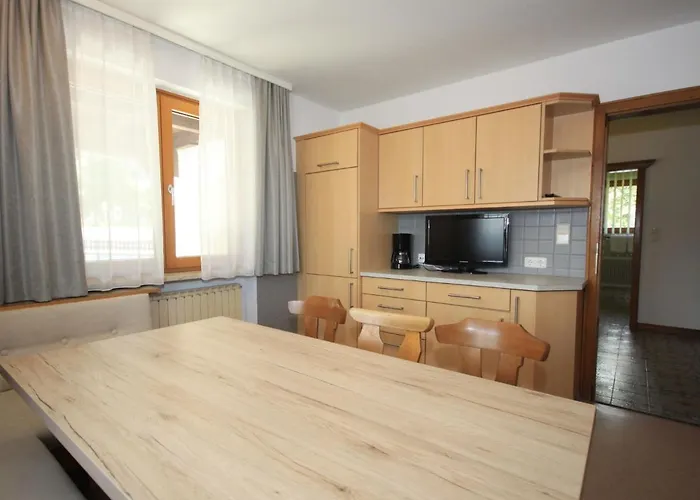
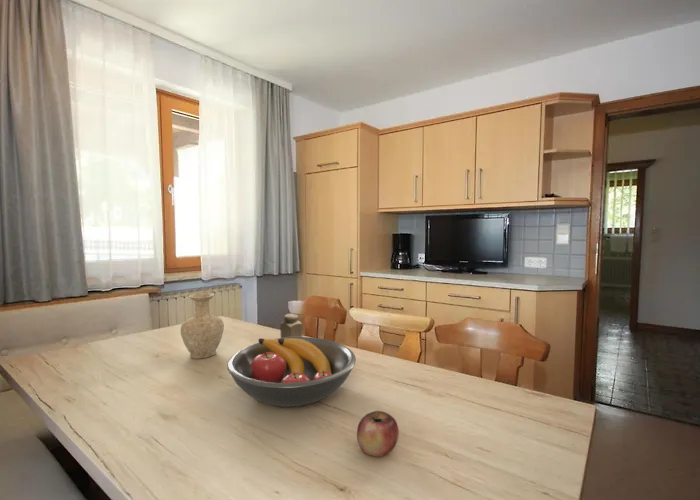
+ fruit bowl (293, 369)
+ apple (377, 430)
+ salt shaker (291, 329)
+ vase (202, 324)
